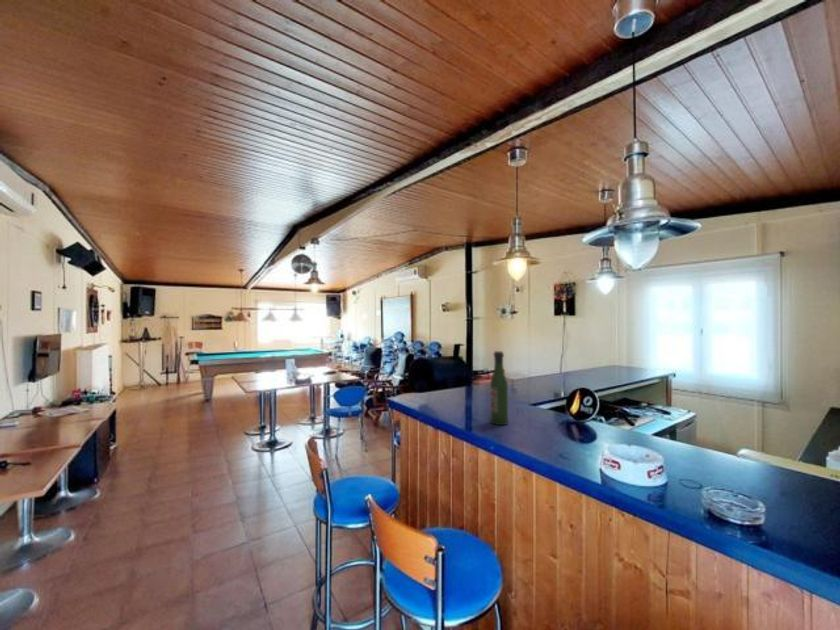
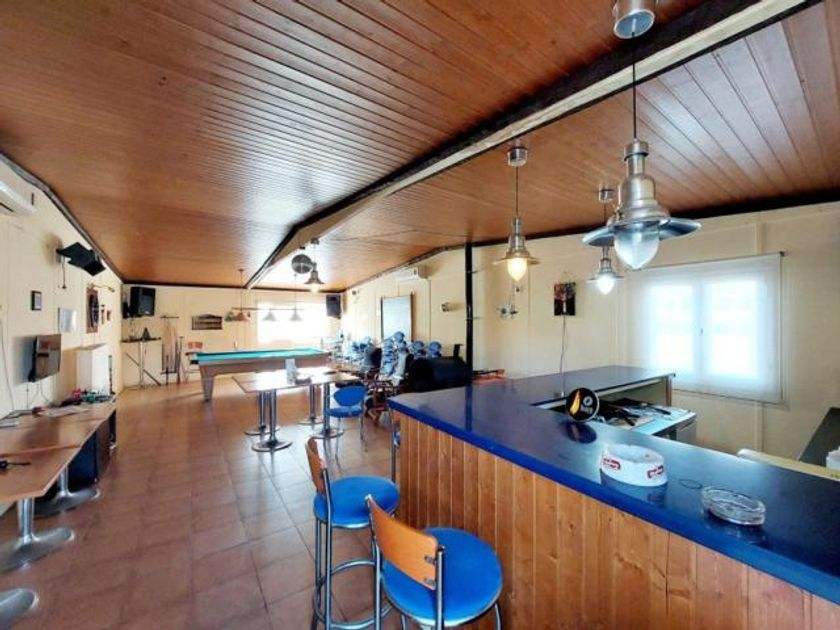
- beer bottle (499, 387)
